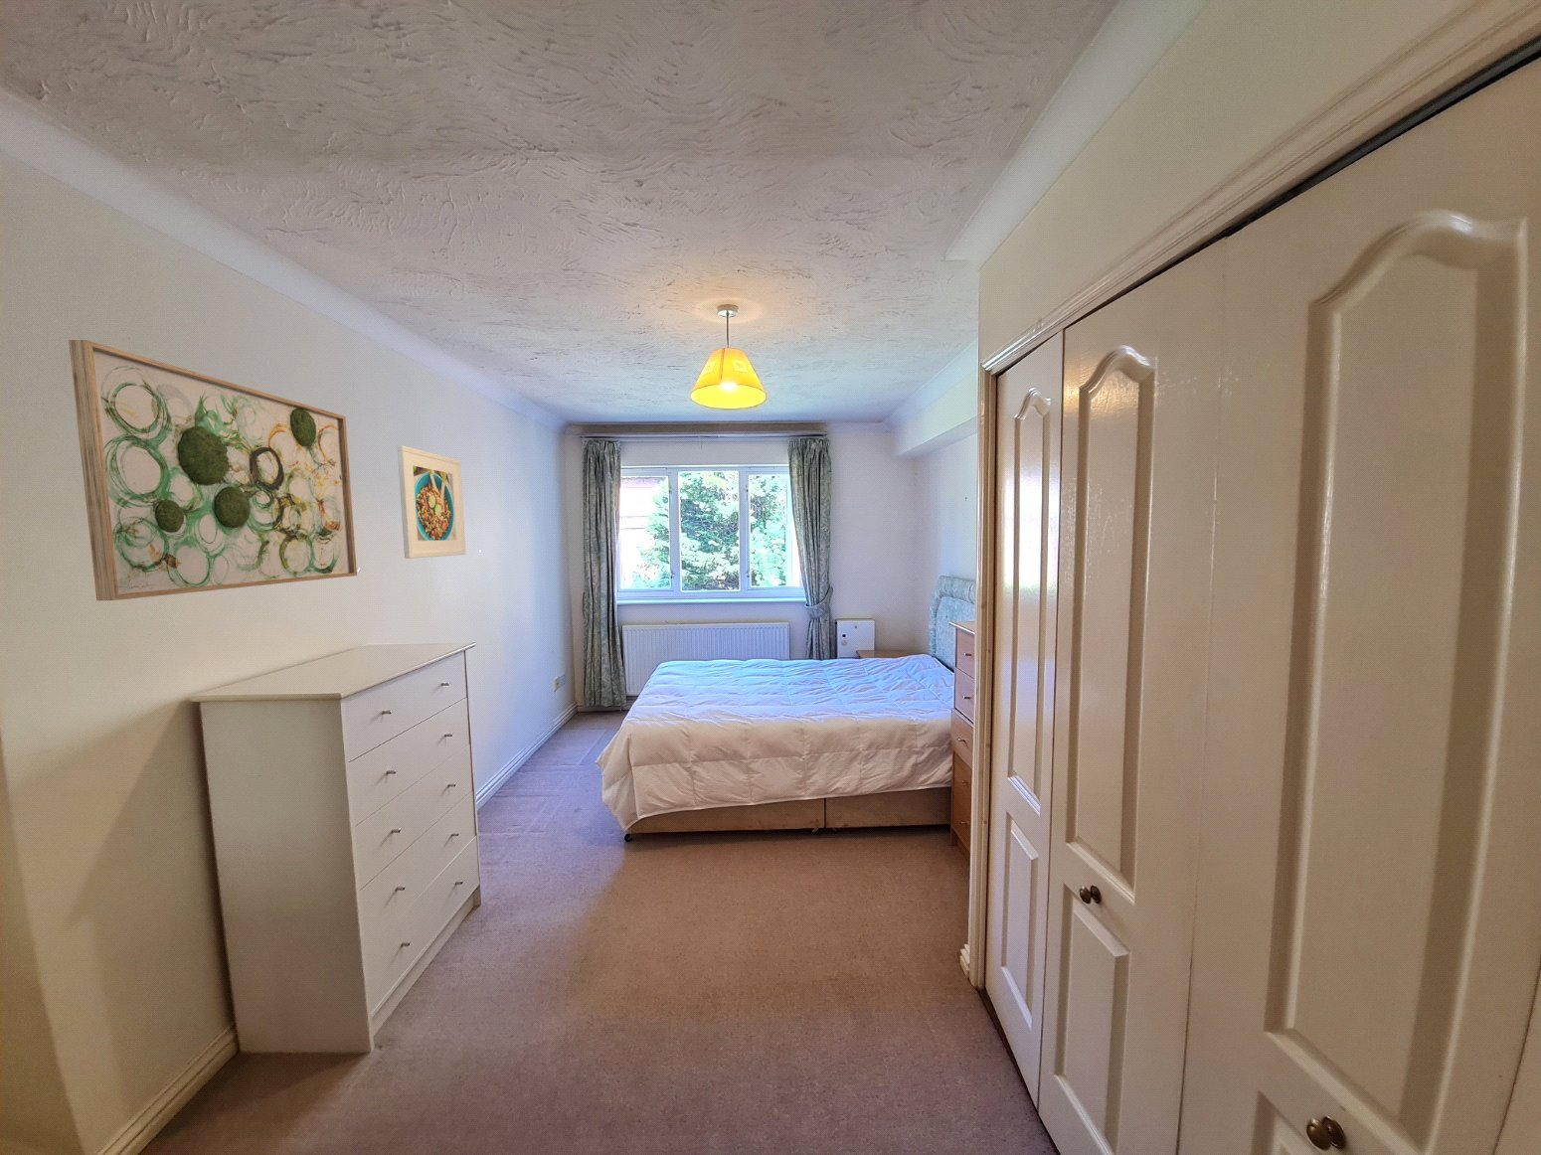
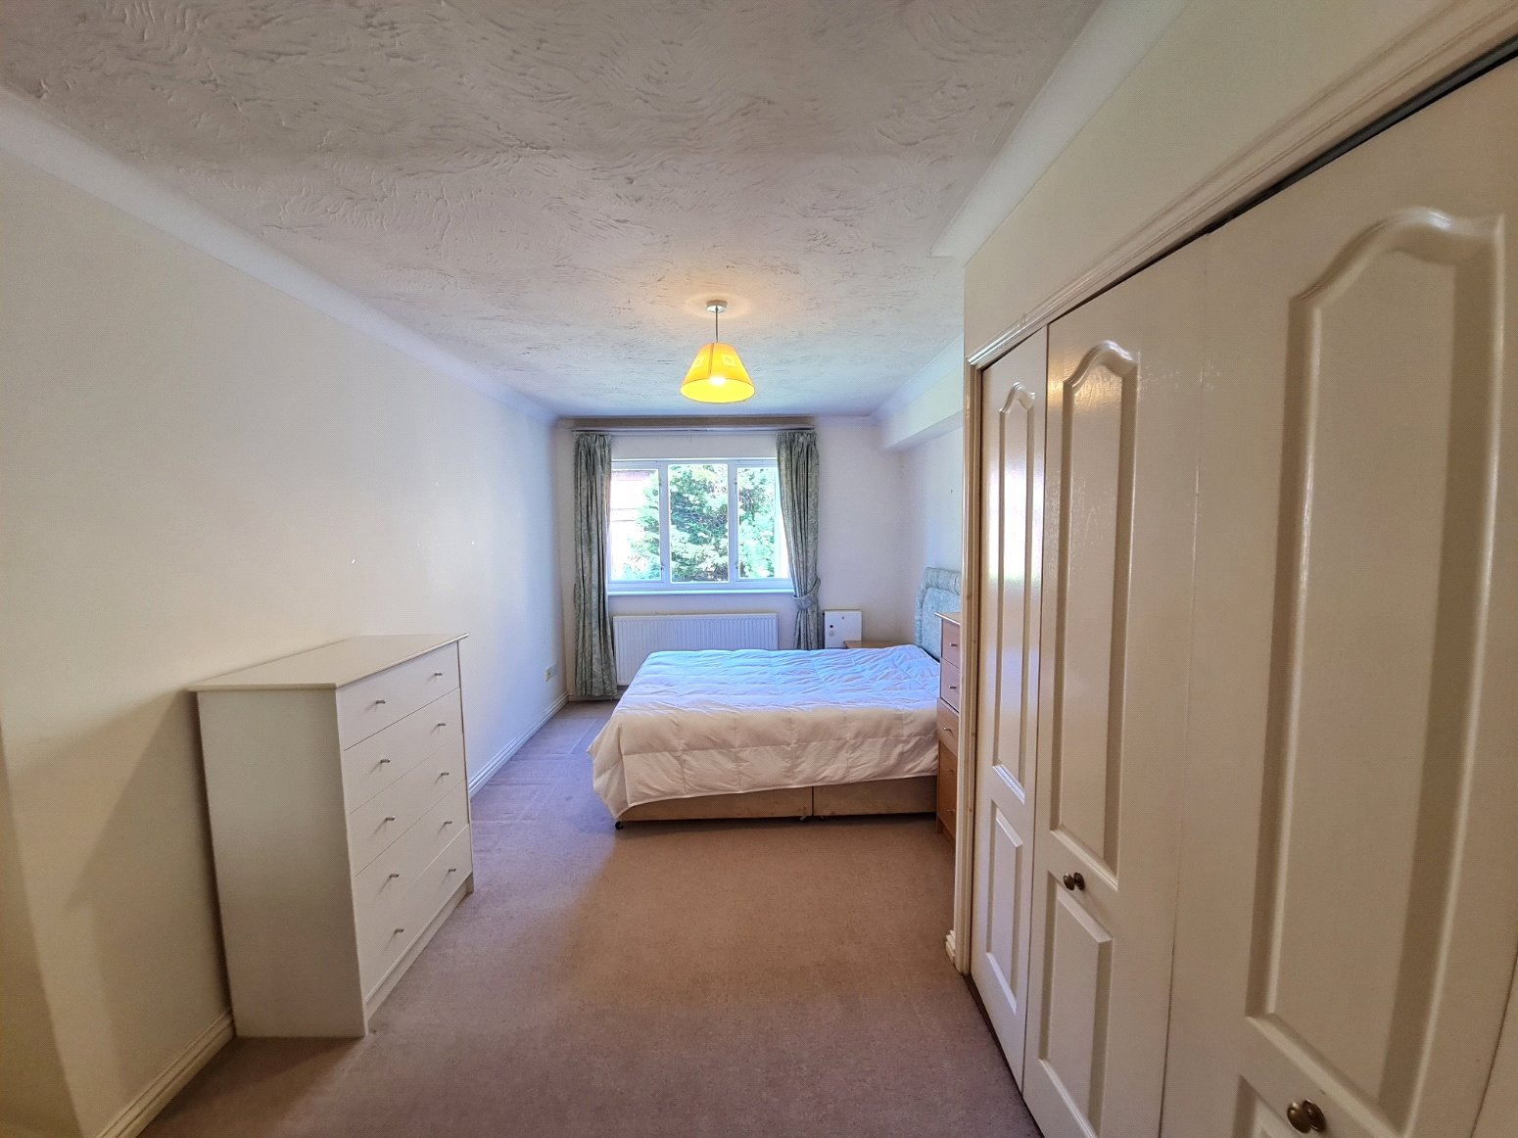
- wall art (252, 487)
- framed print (434, 505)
